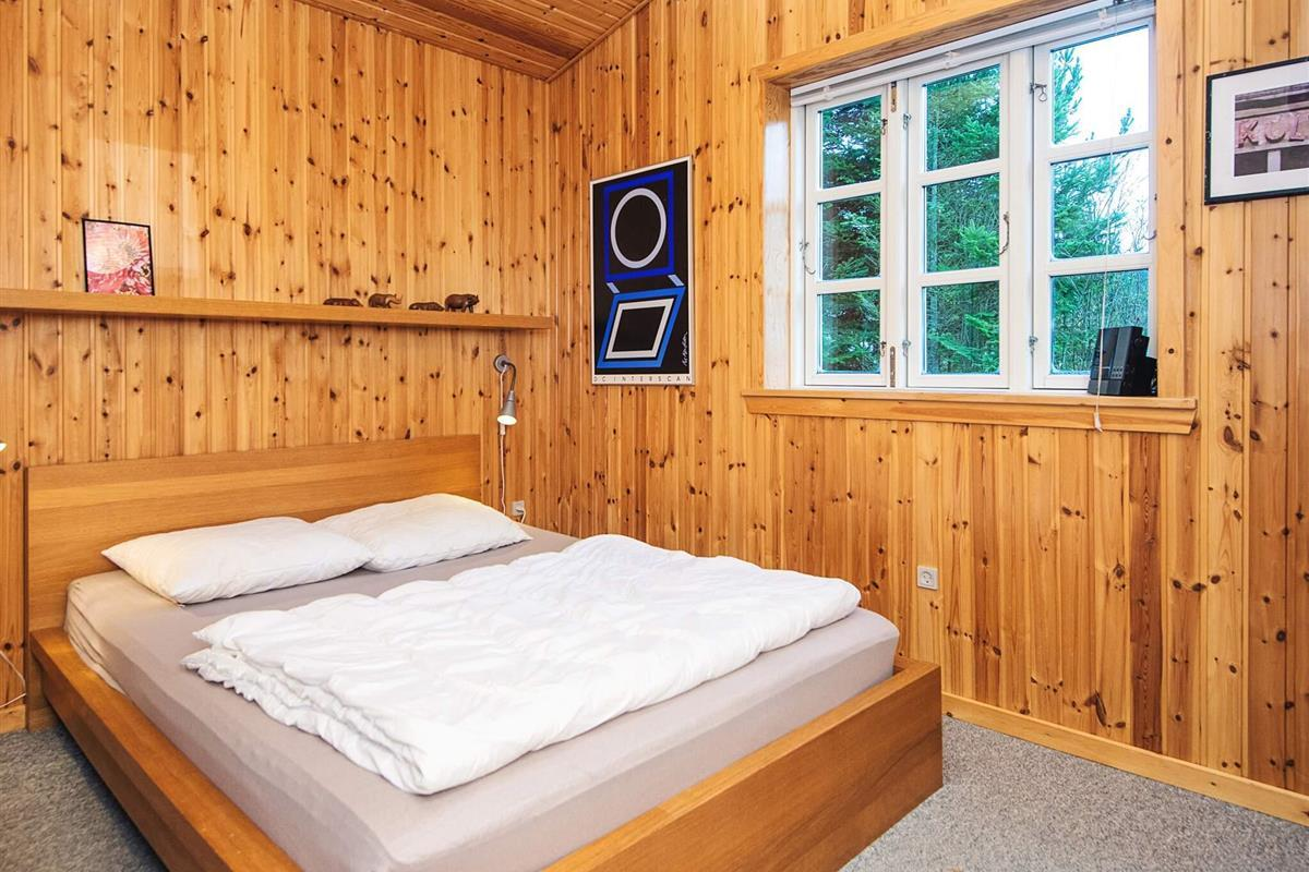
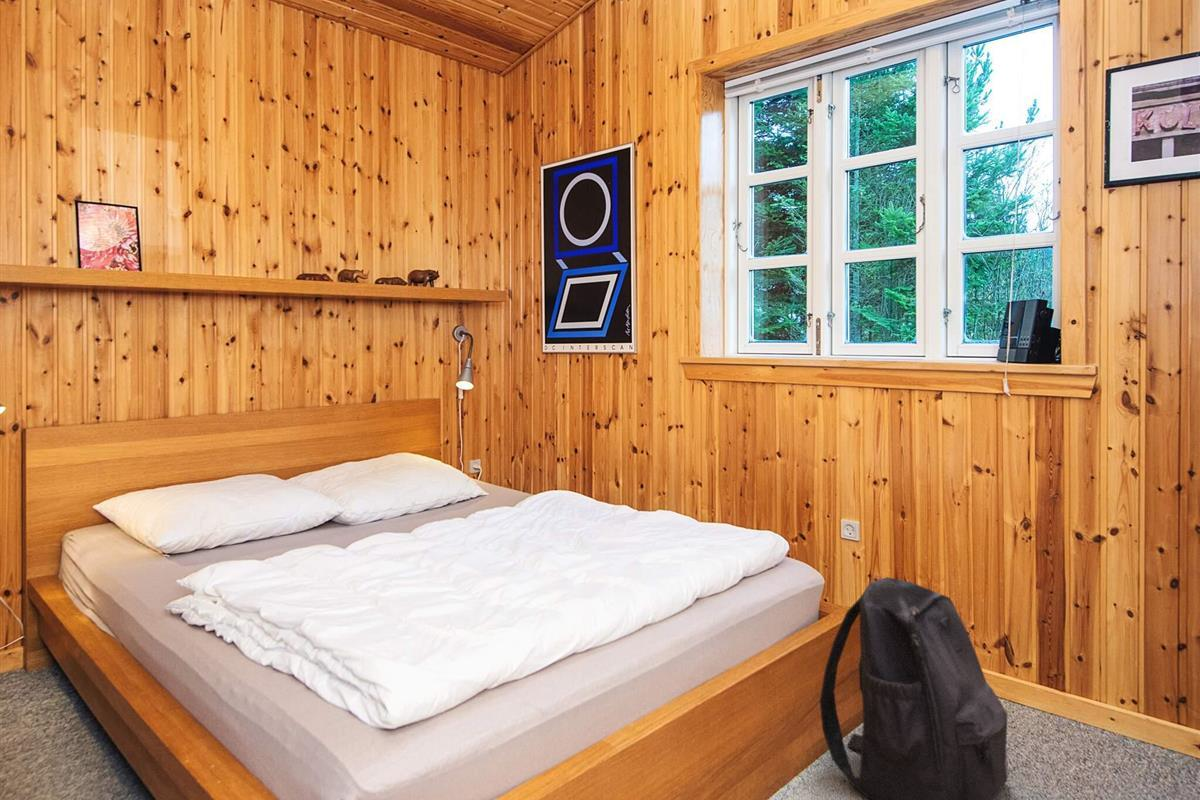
+ backpack (916, 682)
